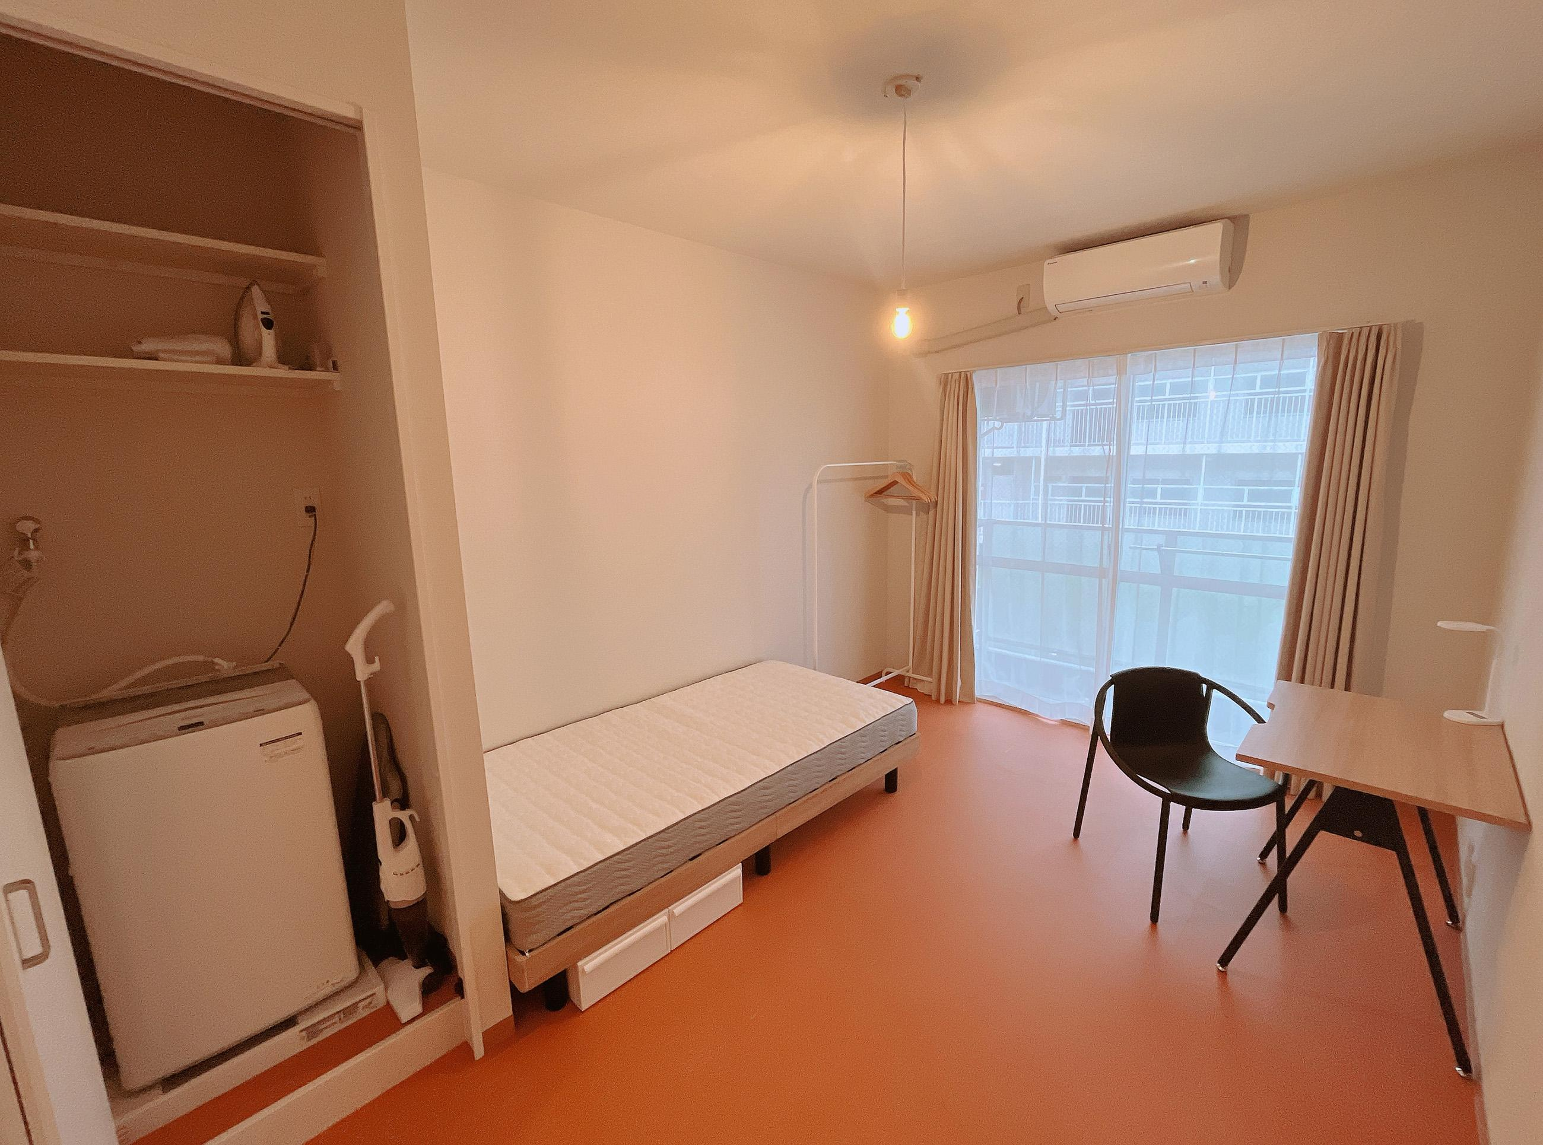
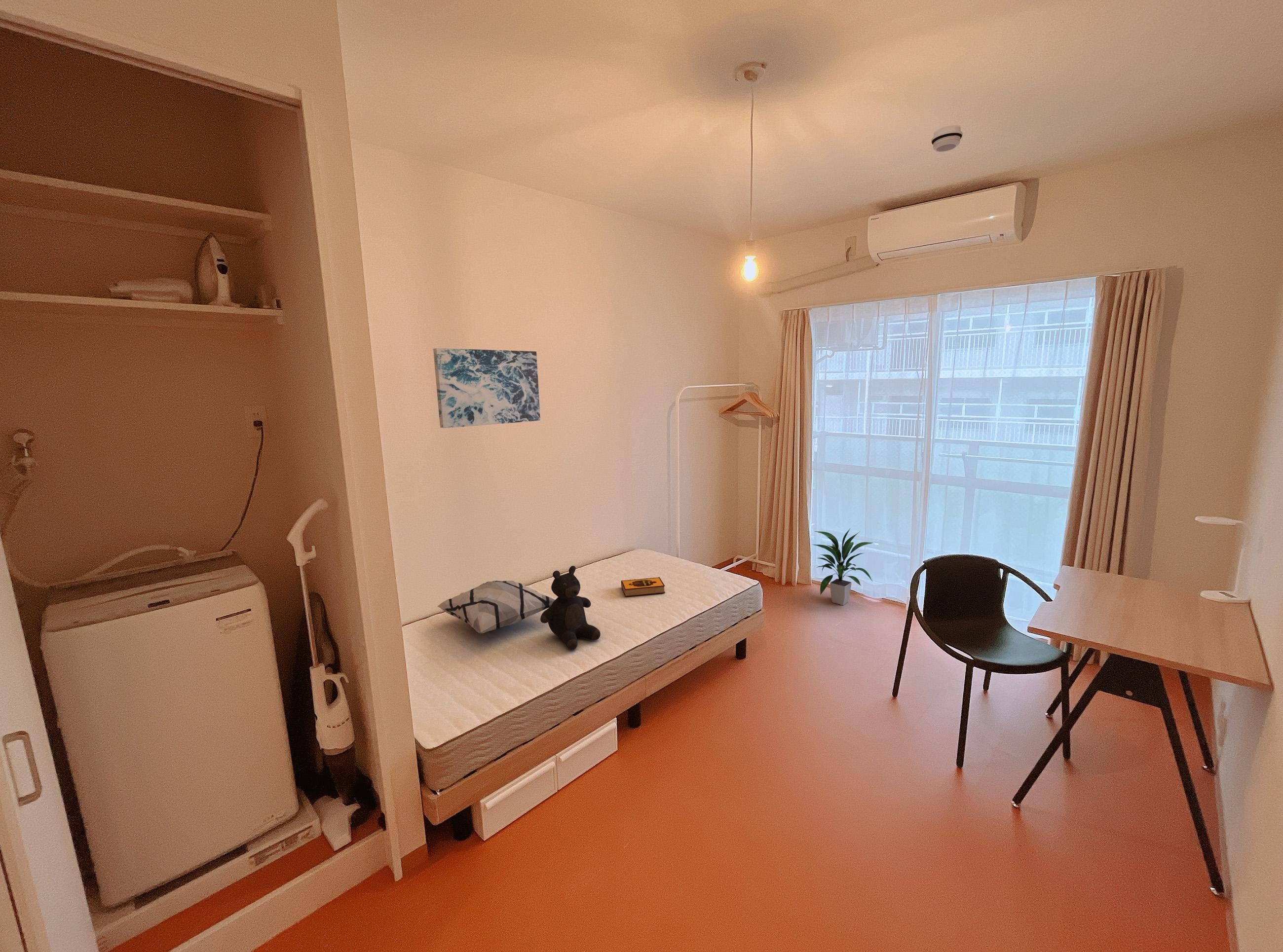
+ smoke detector (946, 139)
+ decorative pillow (498, 604)
+ indoor plant (839, 565)
+ hardback book (642, 586)
+ teddy bear (572, 605)
+ wall art (491, 387)
